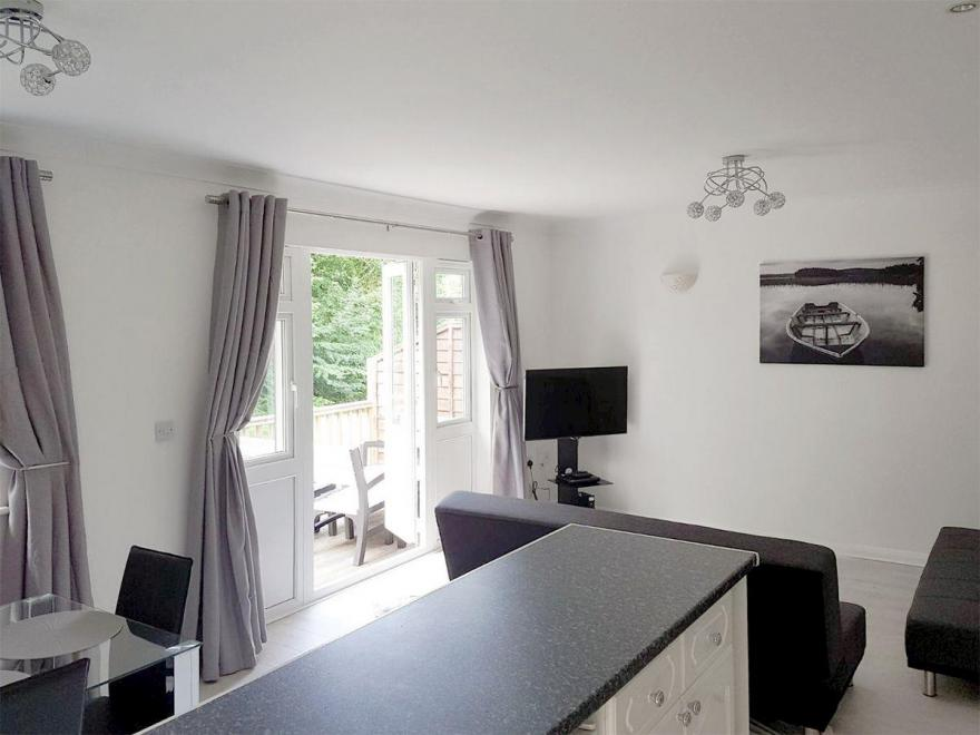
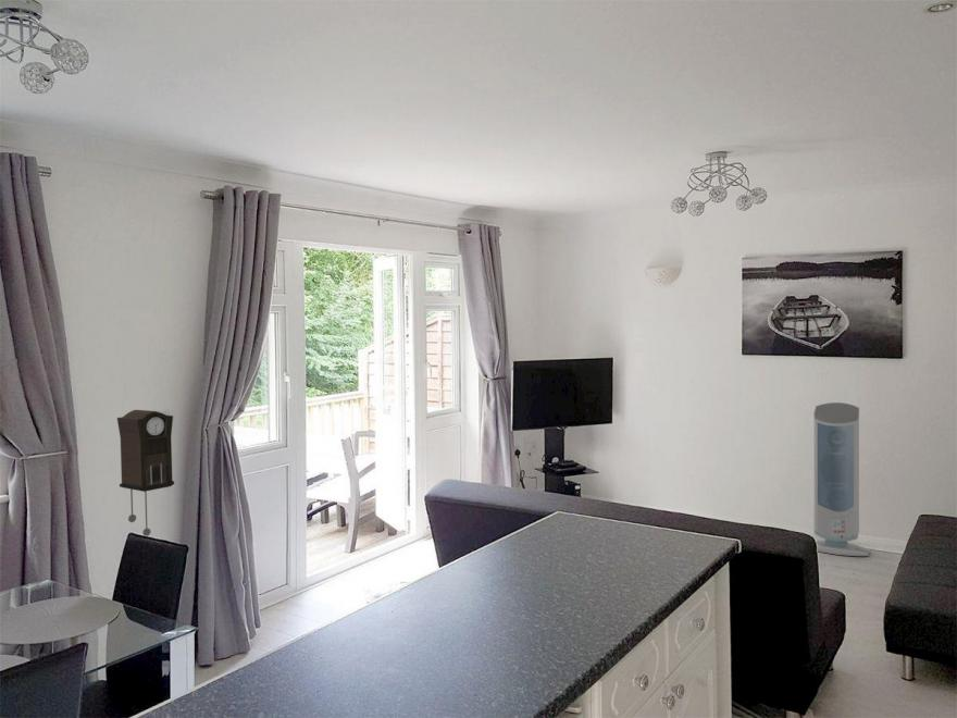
+ air purifier (836, 476)
+ pendulum clock (147, 474)
